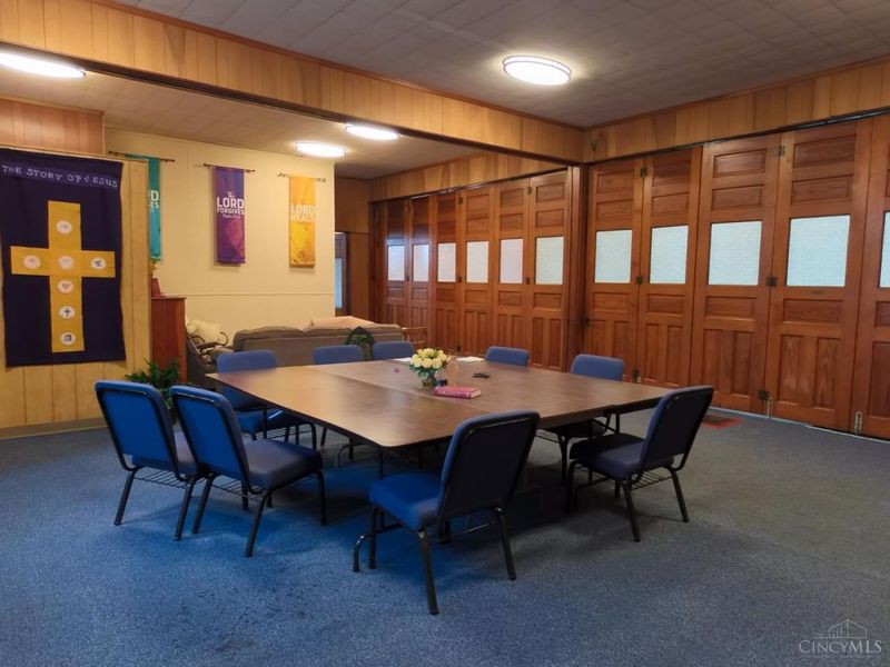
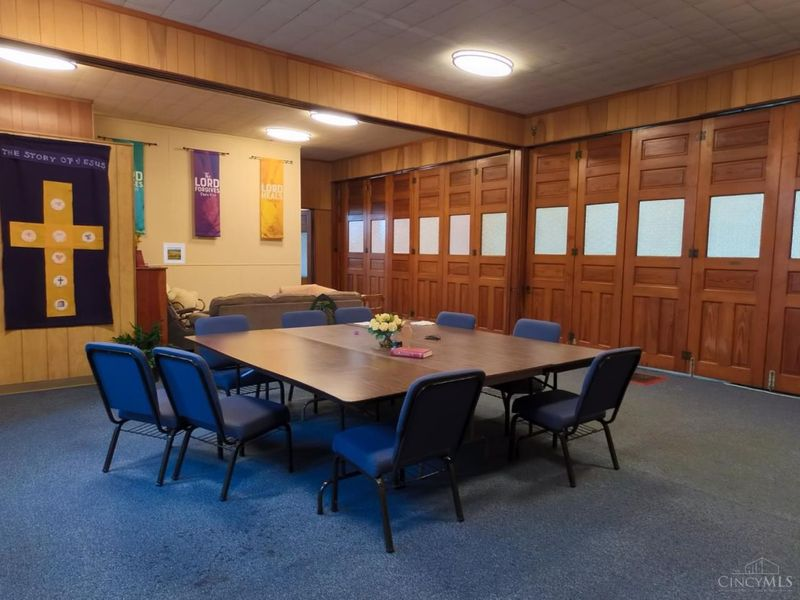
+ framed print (174, 253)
